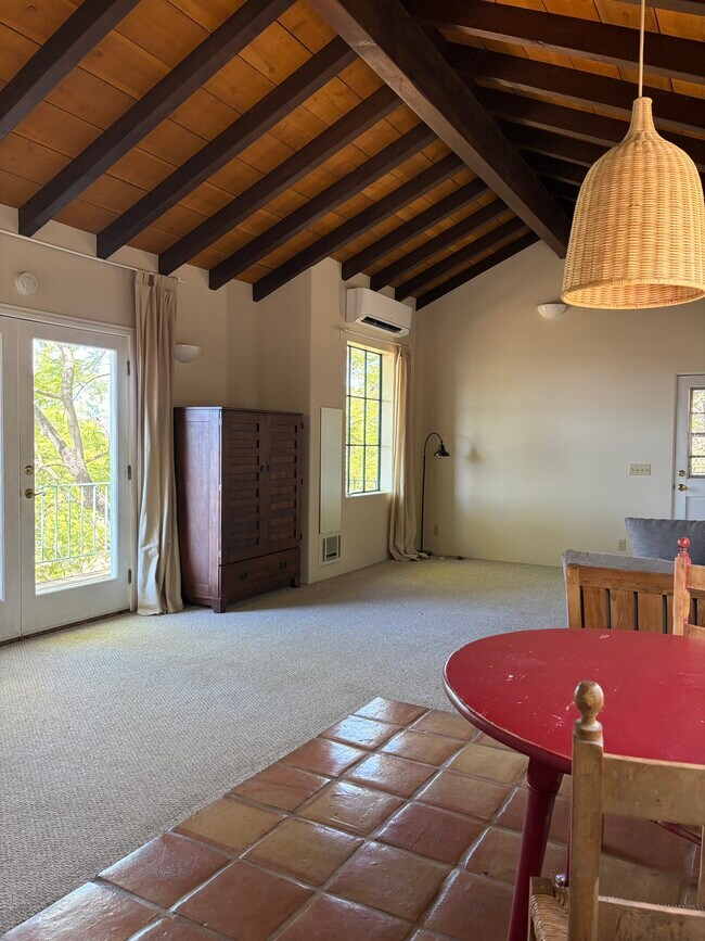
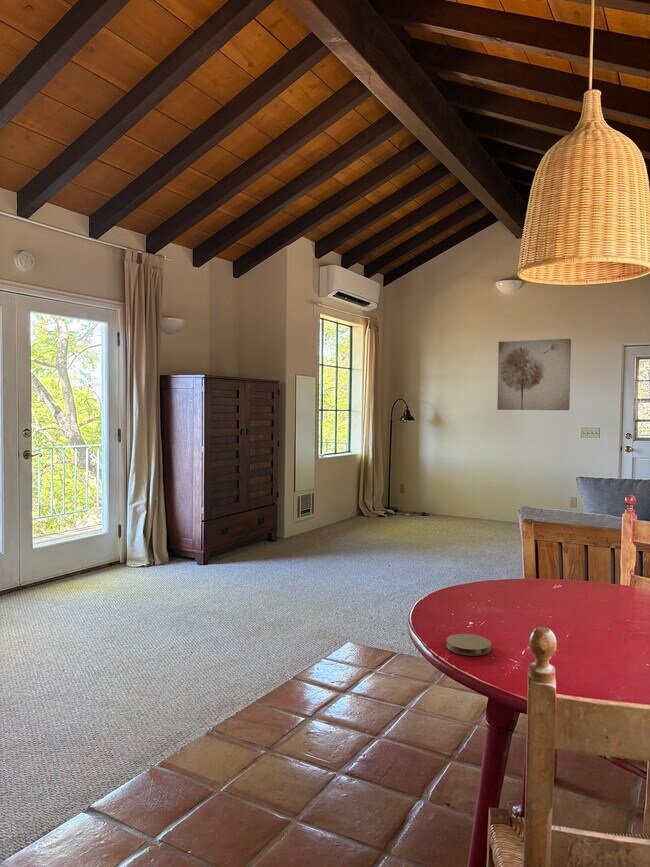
+ coaster (468, 644)
+ wall art (533, 375)
